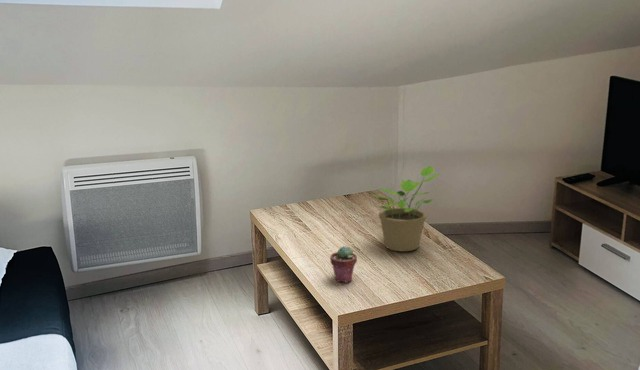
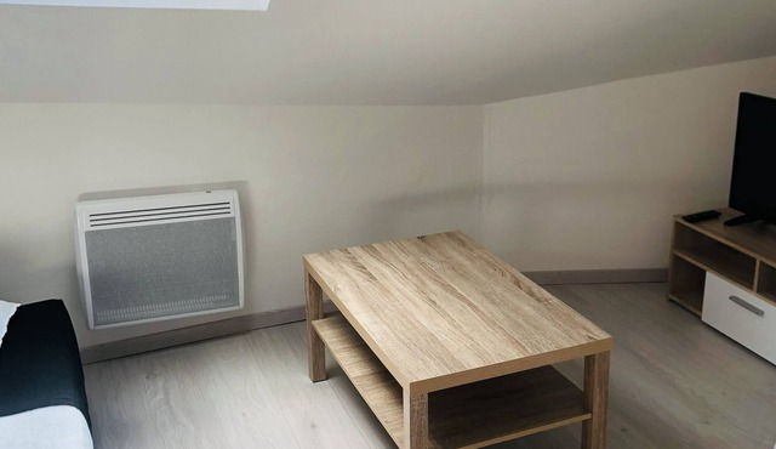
- potted succulent (343, 262)
- potted plant (402, 208)
